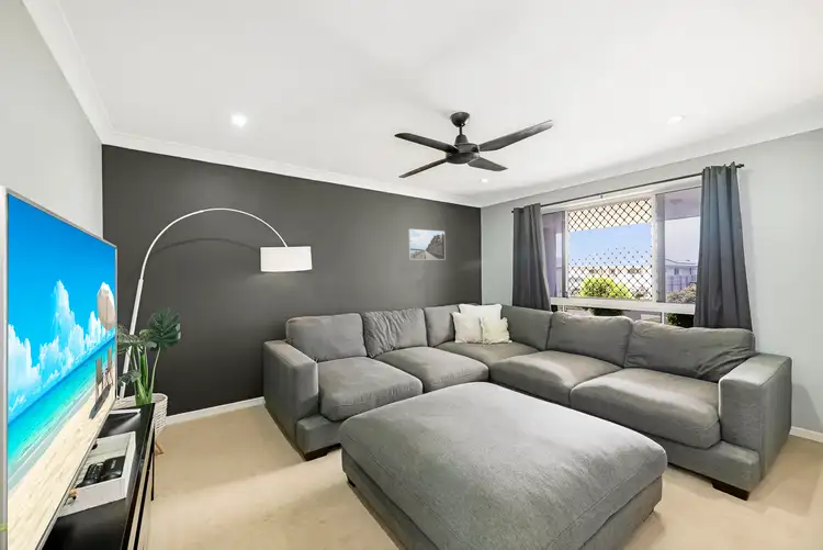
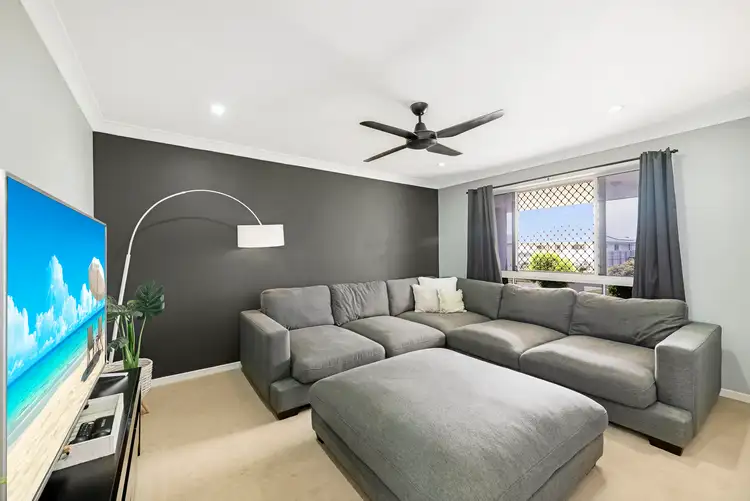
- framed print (427, 245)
